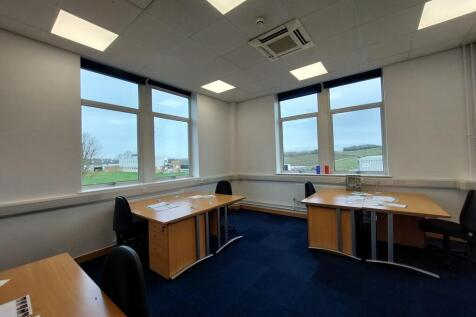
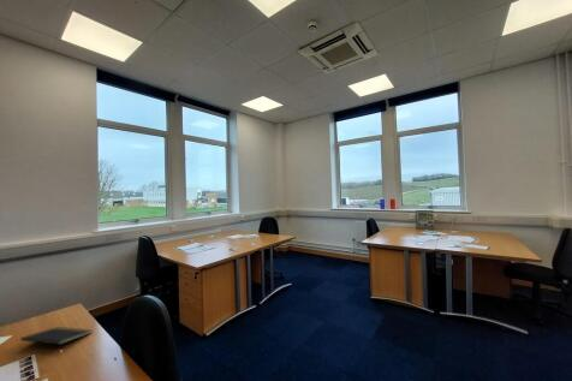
+ notepad (58, 334)
